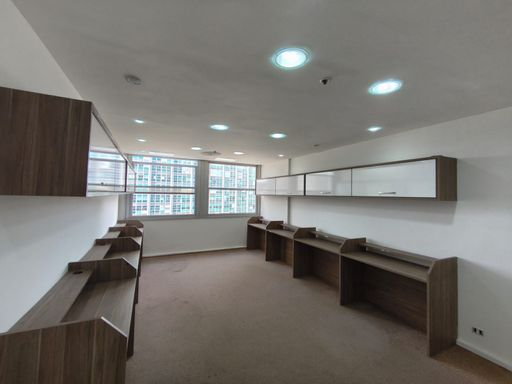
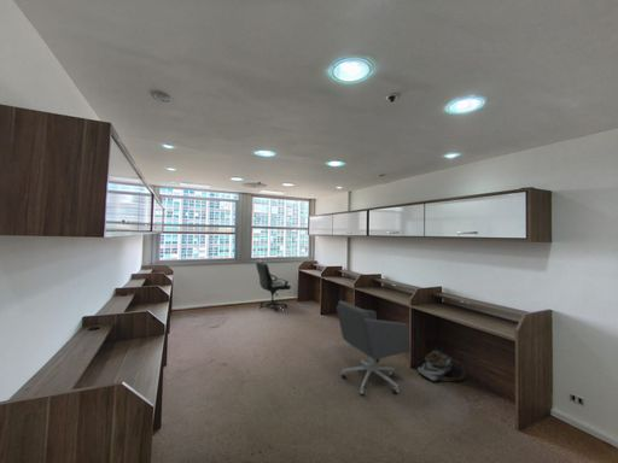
+ office chair (371, 341)
+ office chair (273, 283)
+ backpack (437, 364)
